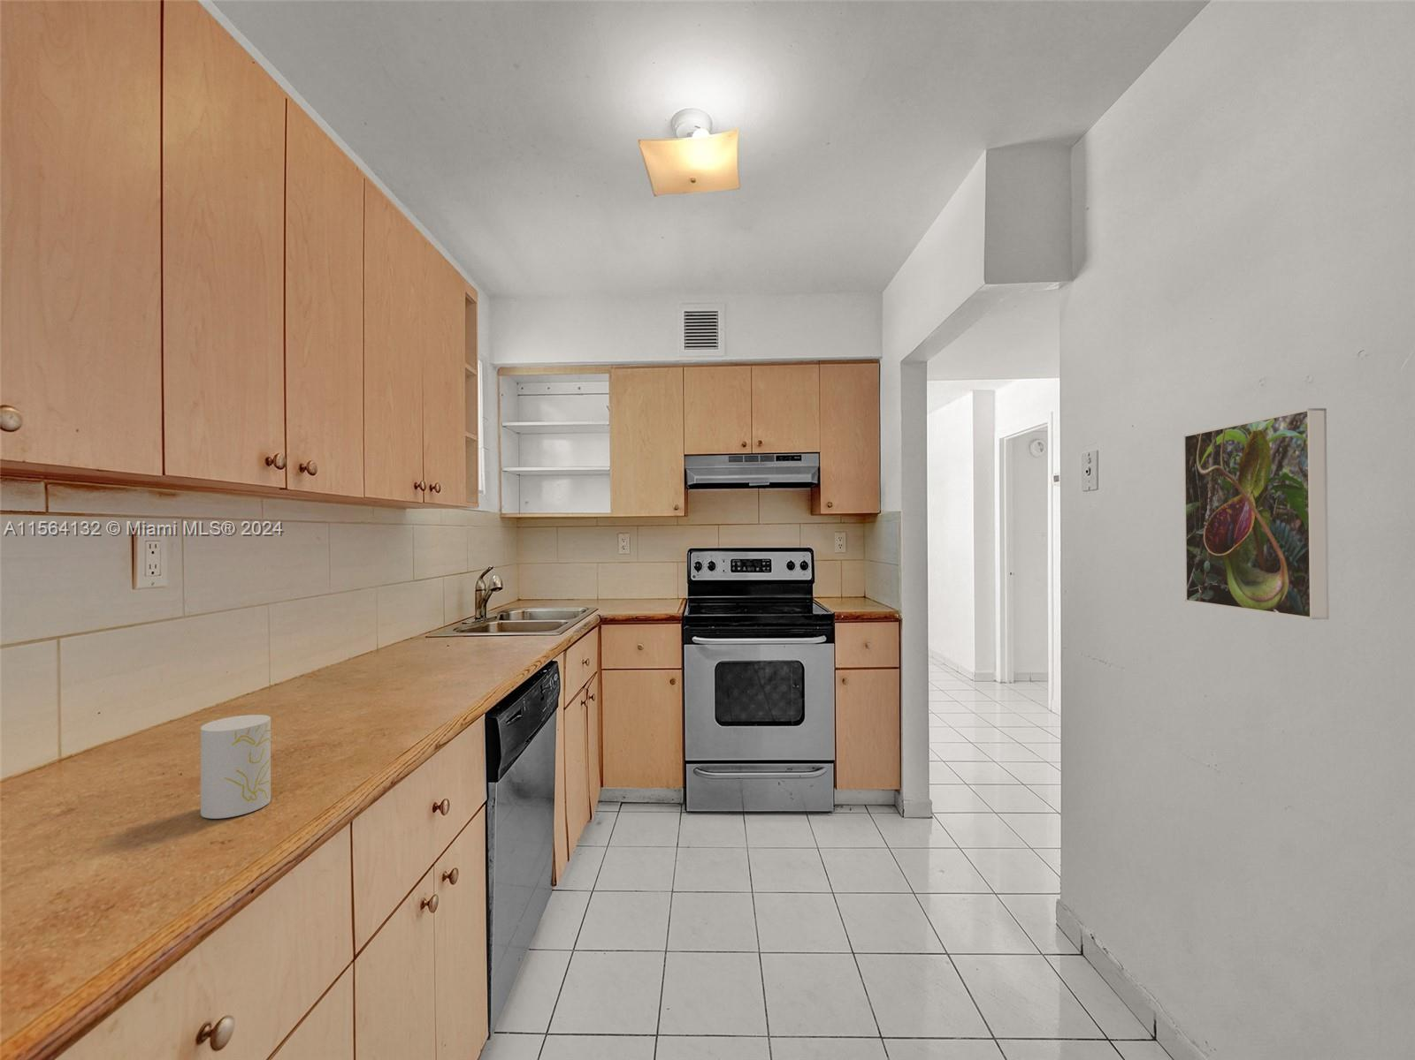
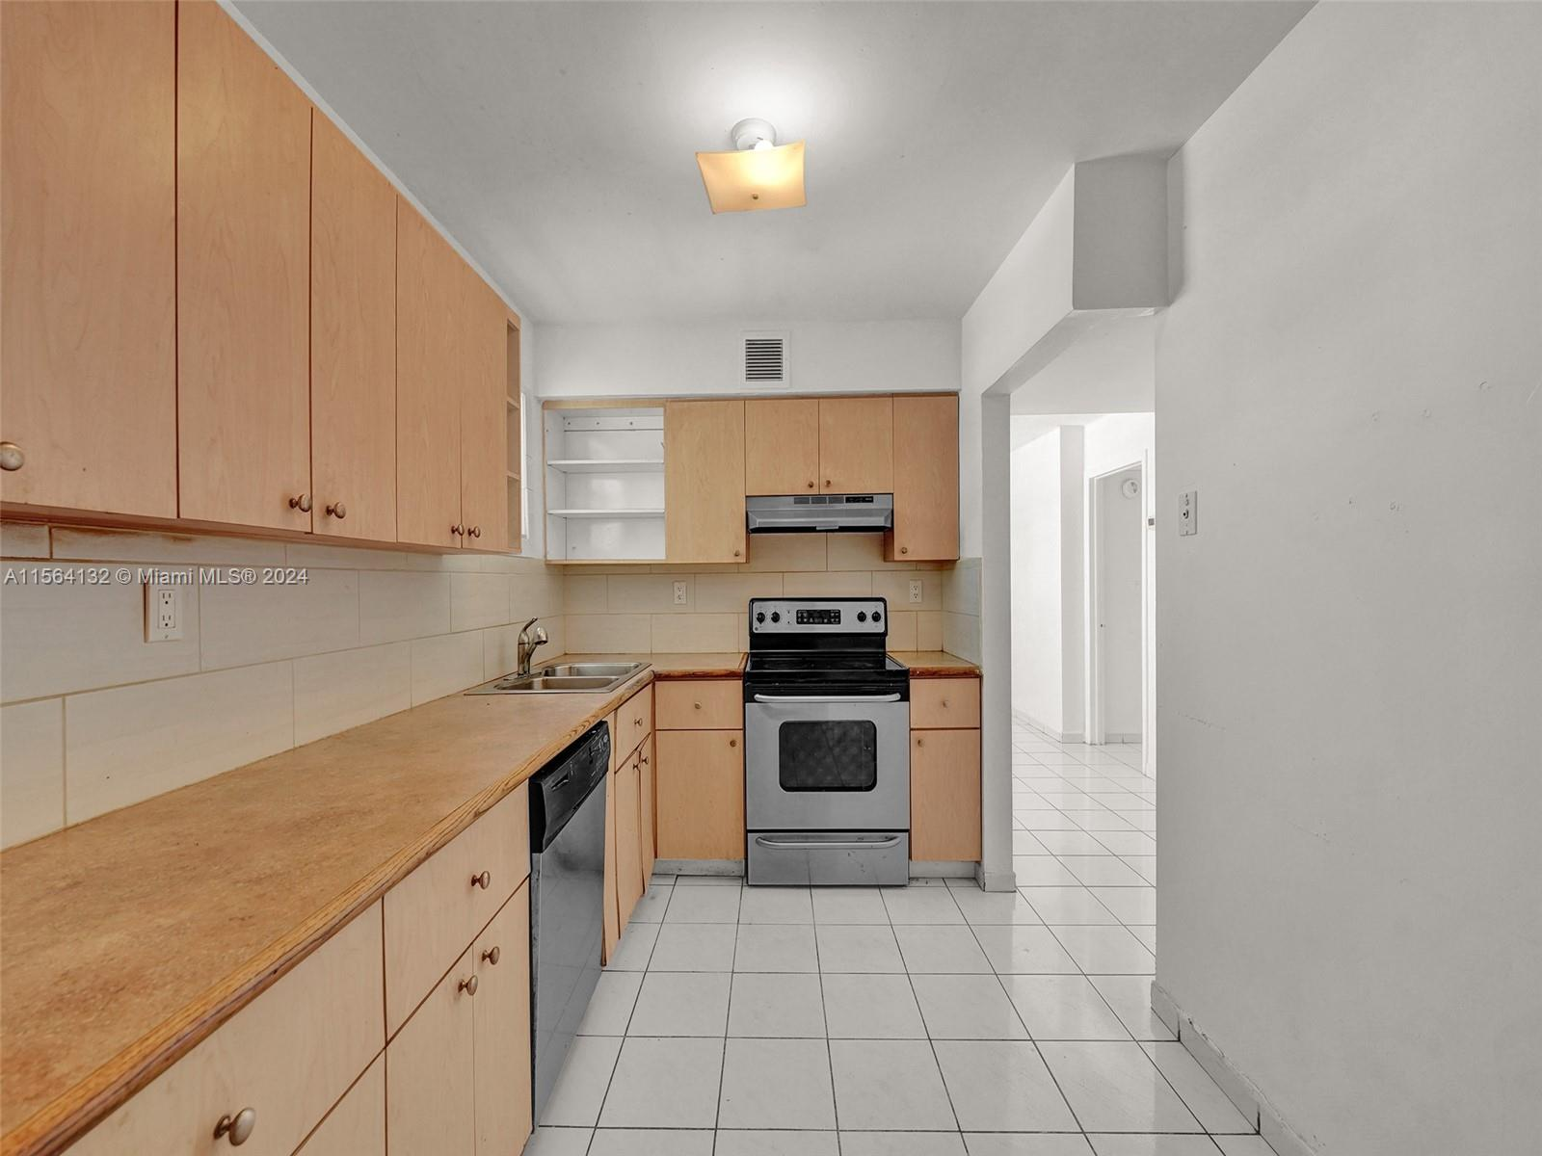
- cup (236, 764)
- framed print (1247, 516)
